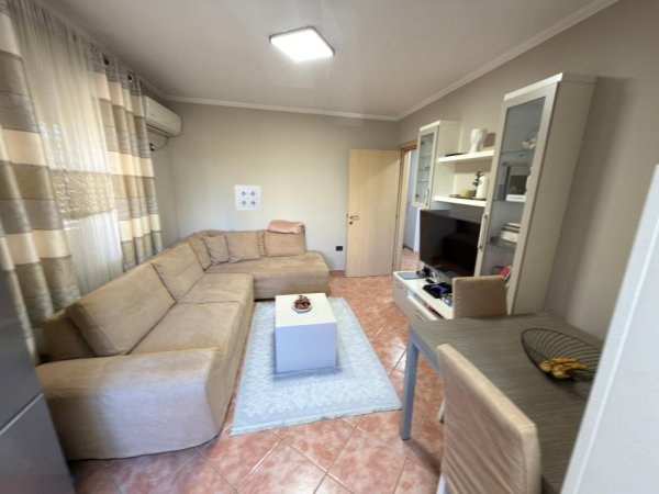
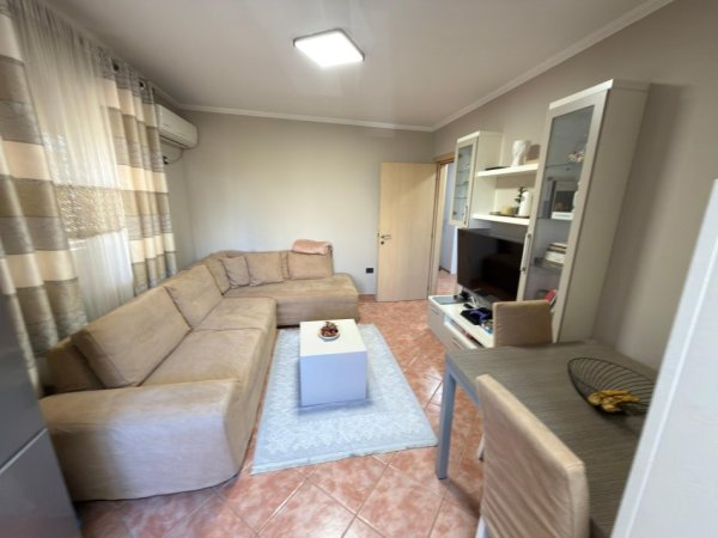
- wall art (248, 198)
